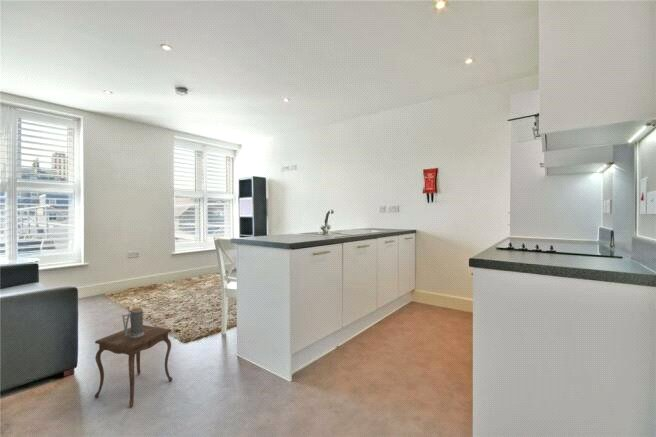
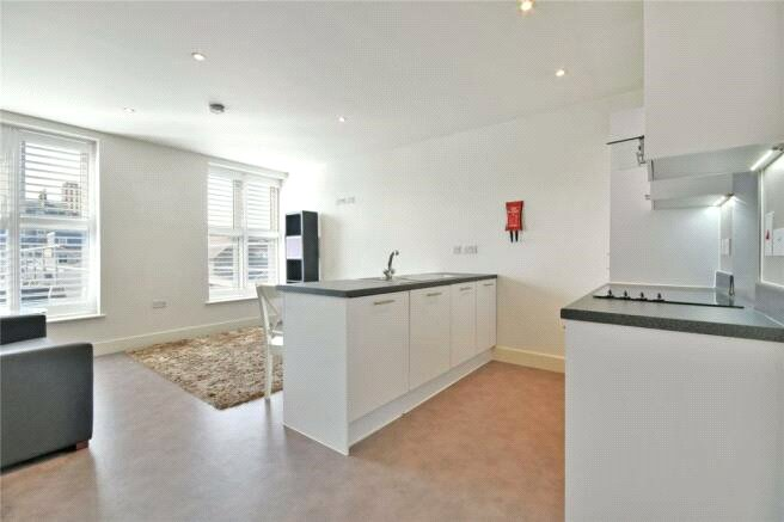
- side table (135, 346)
